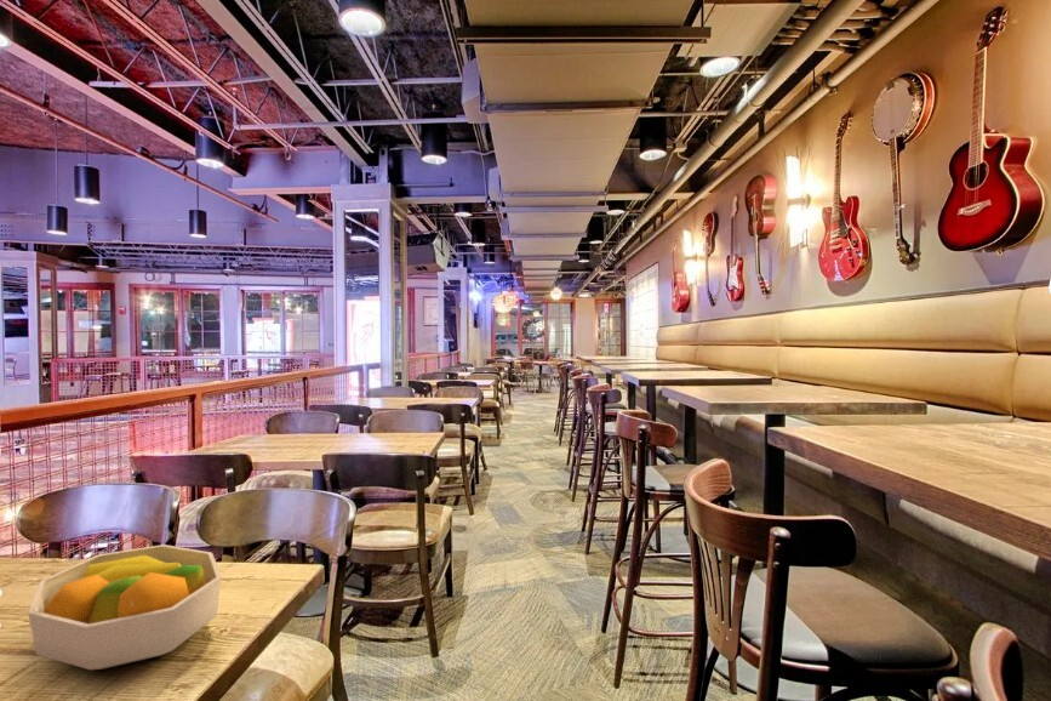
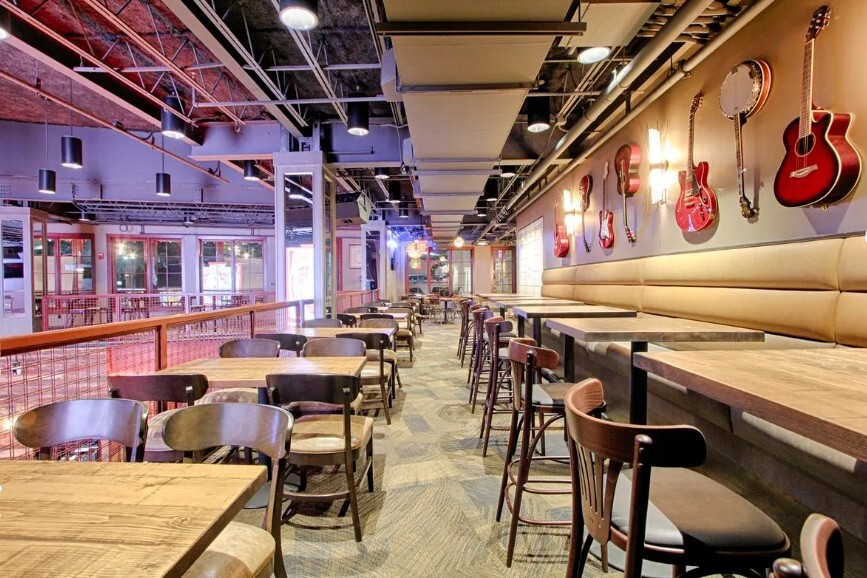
- fruit bowl (131, 593)
